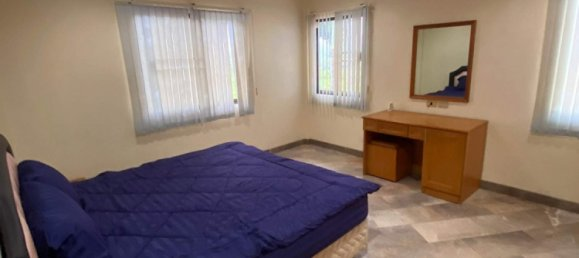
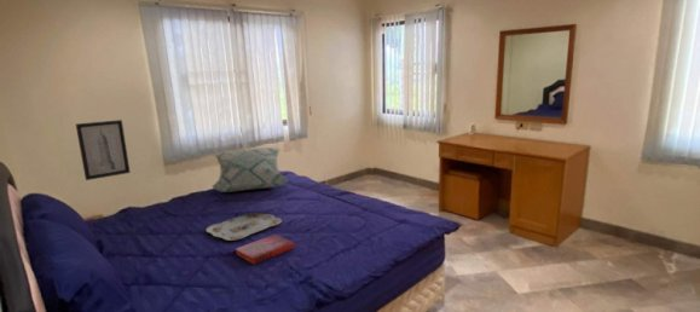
+ serving tray (244, 225)
+ decorative pillow (249, 168)
+ hardback book (265, 248)
+ wall art (104, 149)
